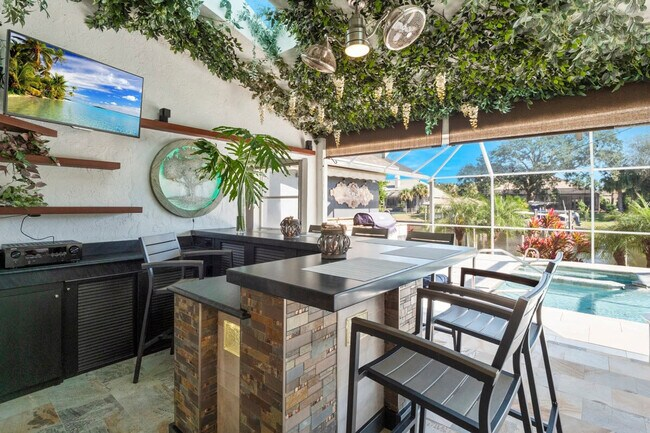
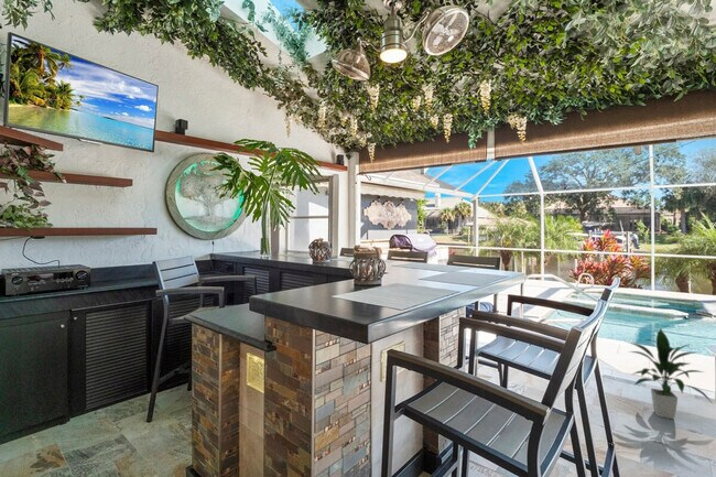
+ indoor plant (668, 373)
